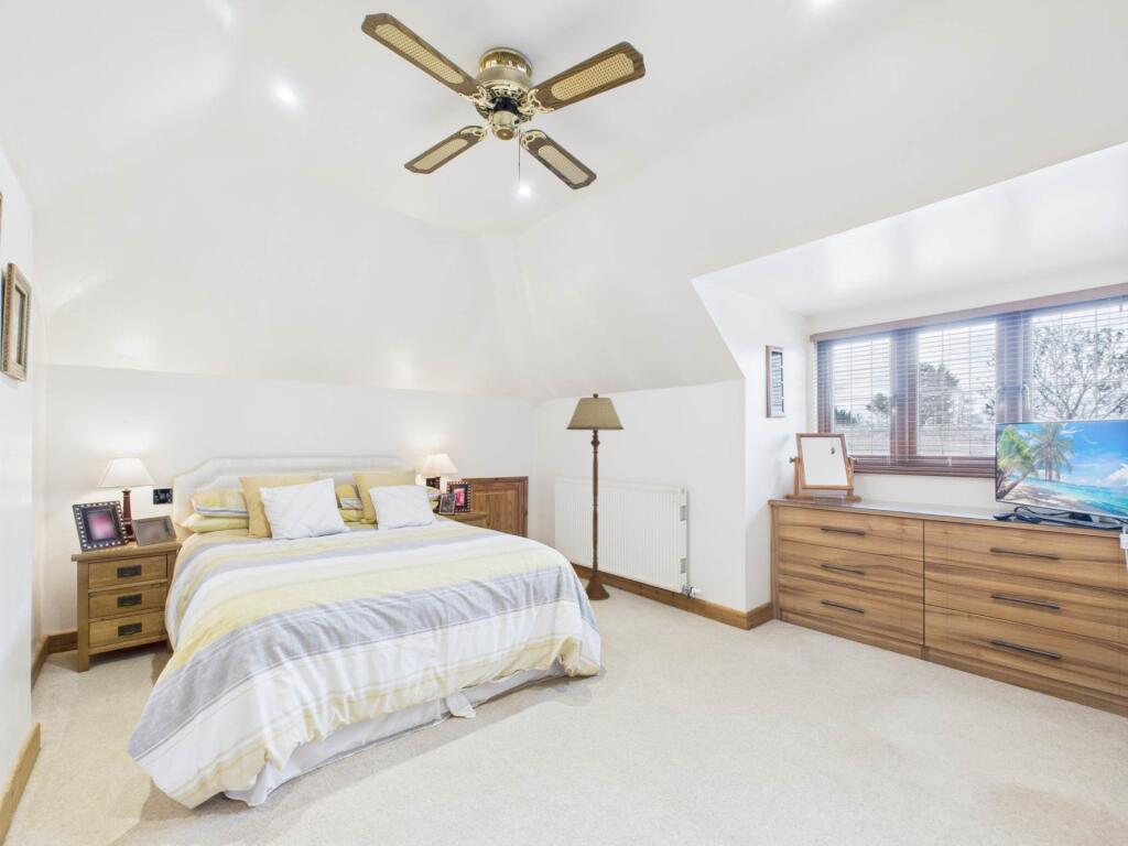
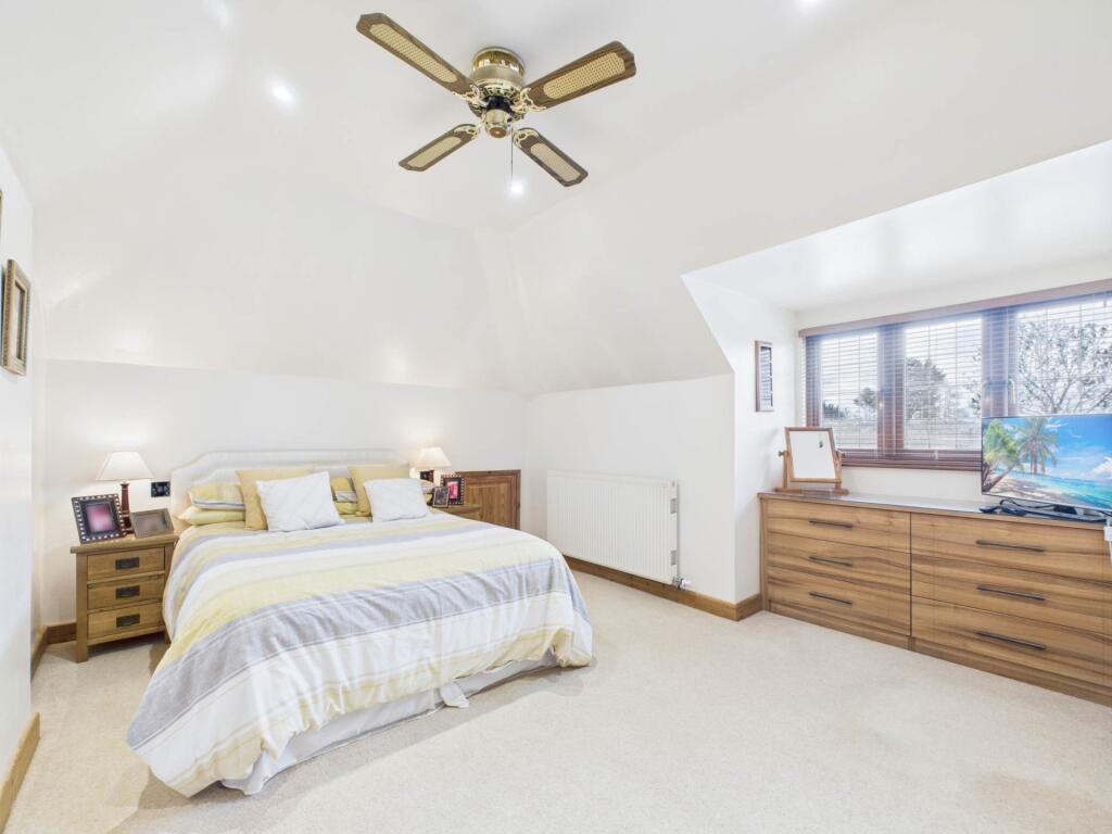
- floor lamp (595, 495)
